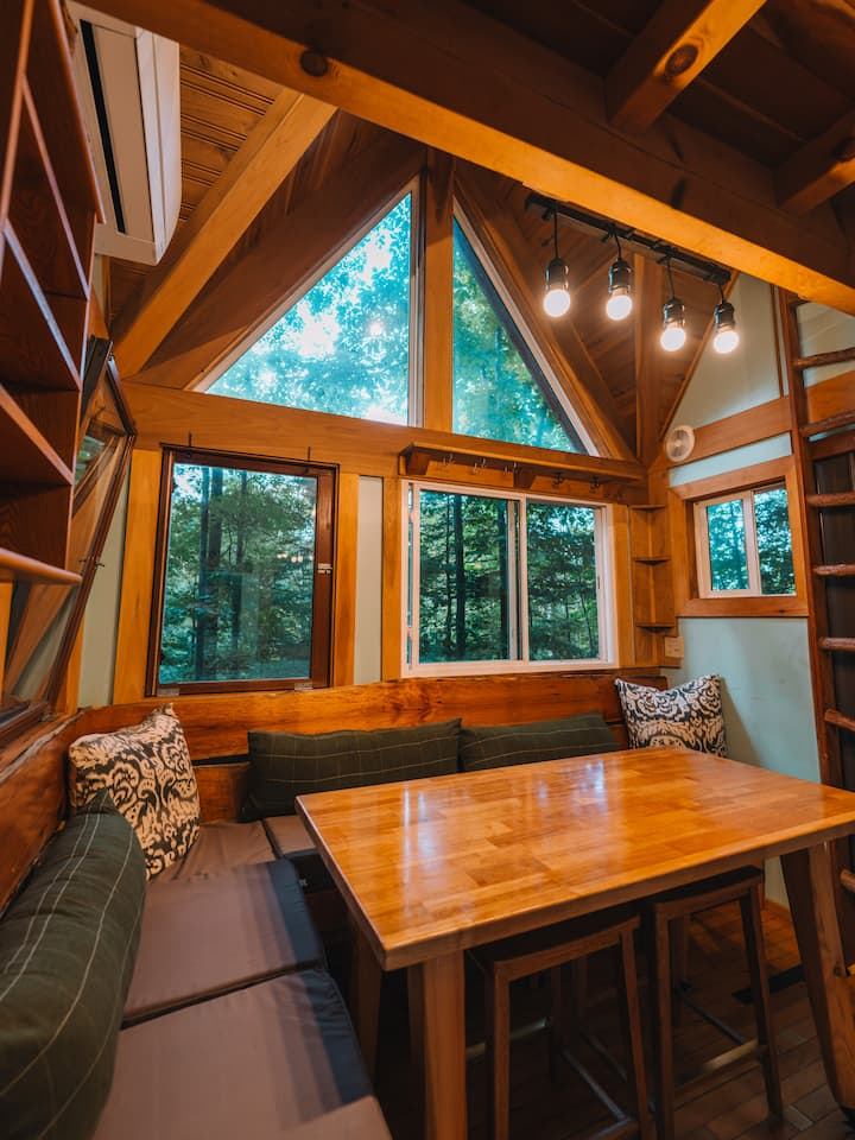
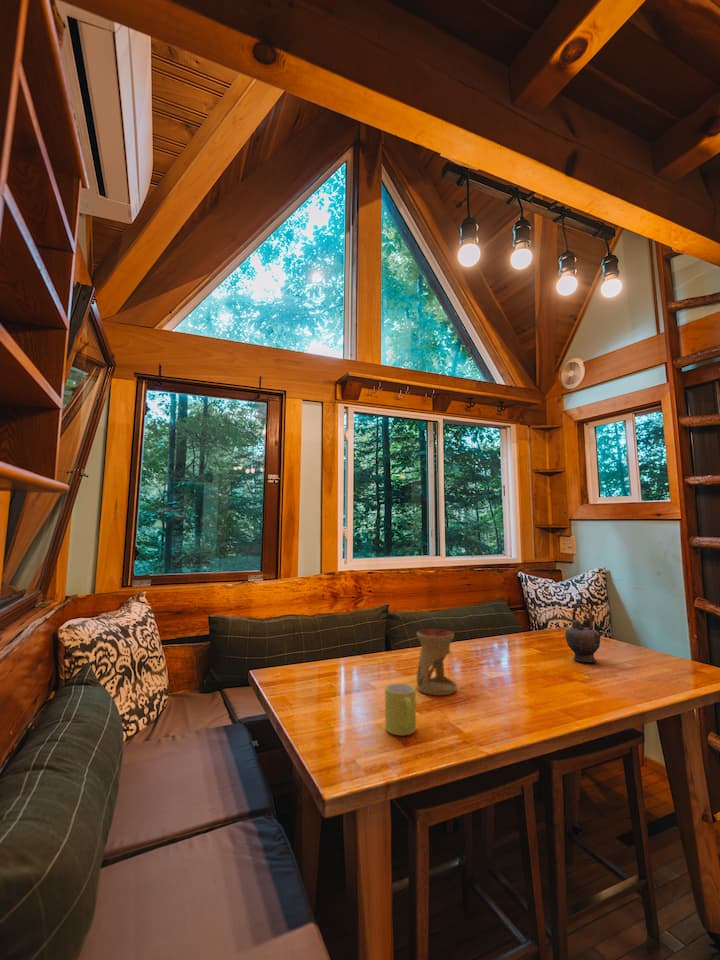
+ oil burner (435, 660)
+ teapot (585, 632)
+ mug (403, 711)
